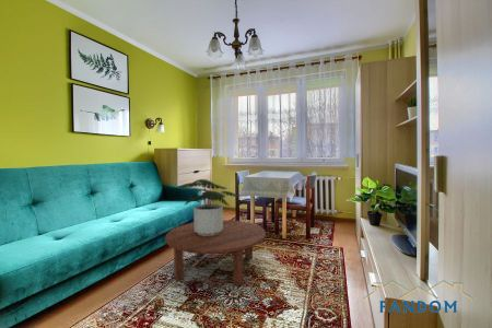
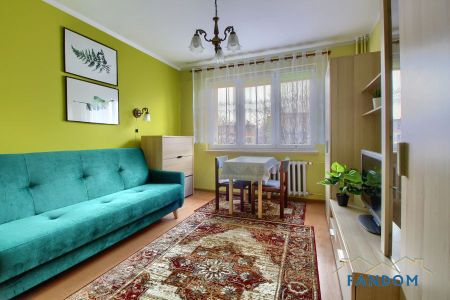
- potted plant (208, 204)
- coffee table (216, 249)
